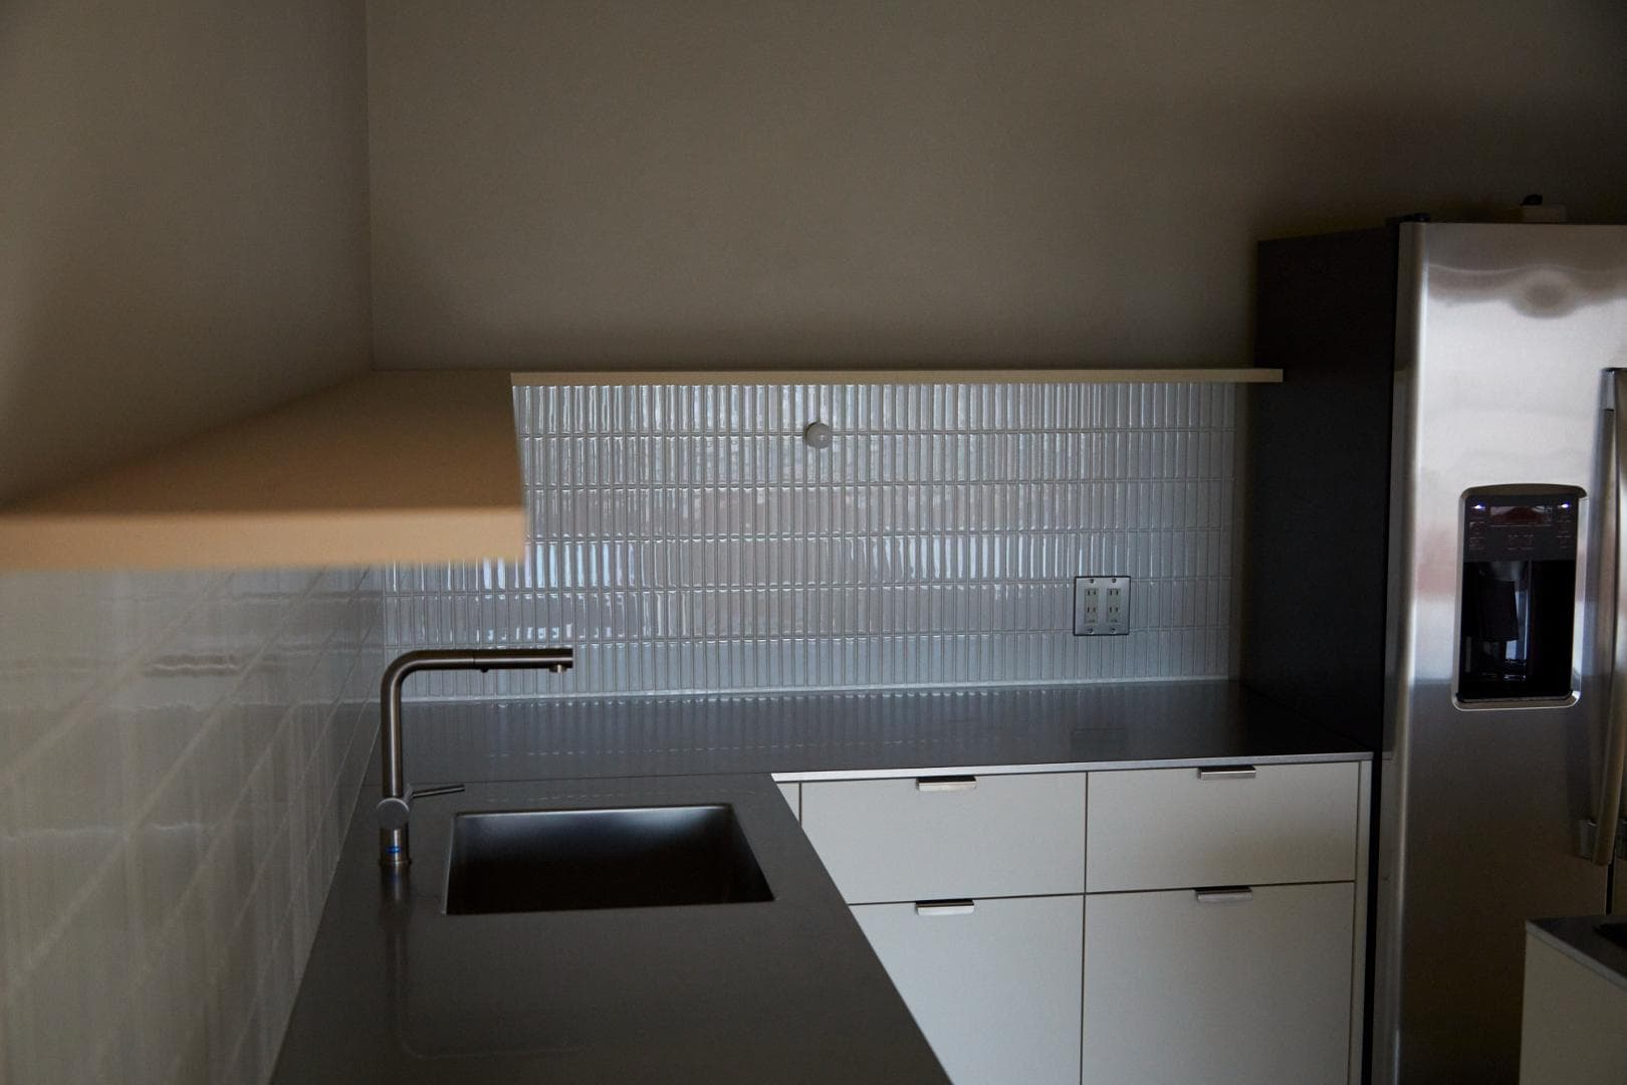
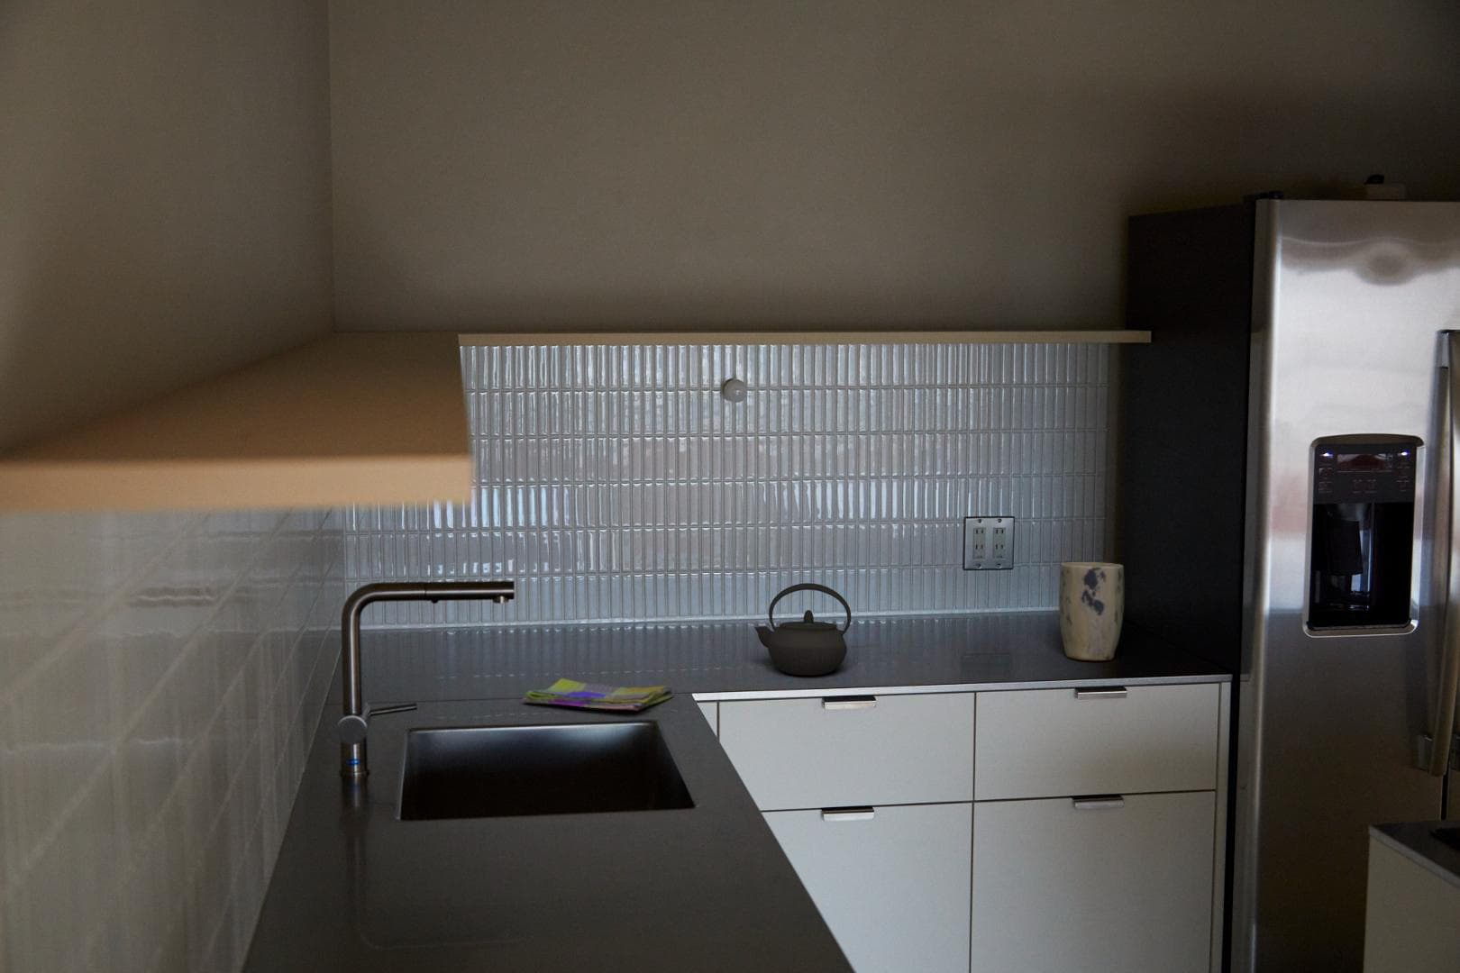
+ dish towel (601, 693)
+ kettle (802, 627)
+ plant pot (1091, 610)
